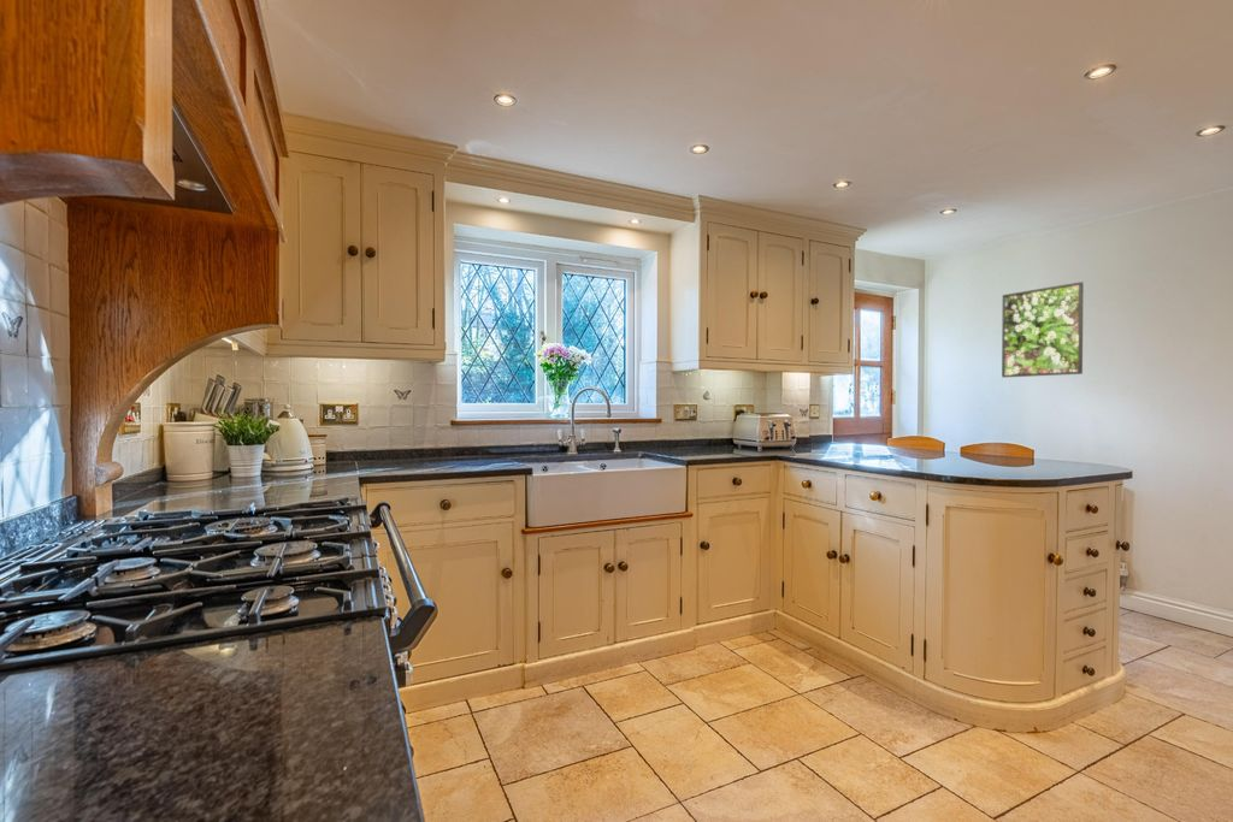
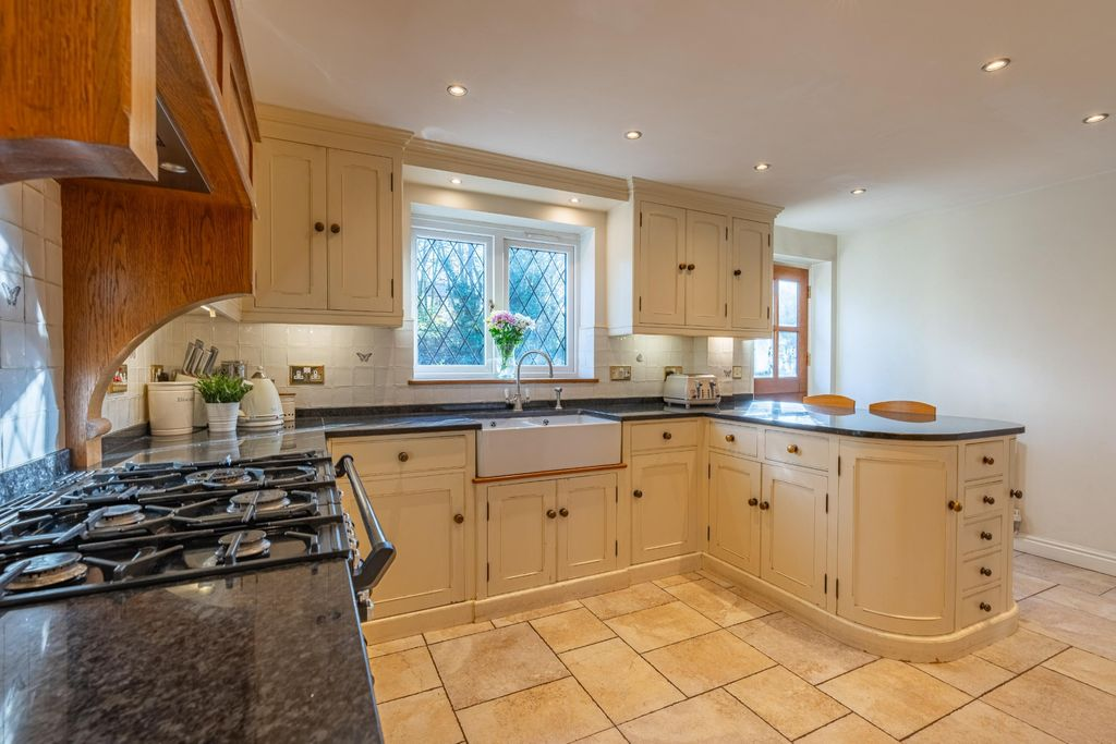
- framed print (1040, 332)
